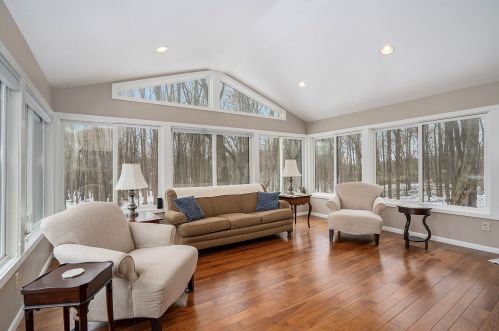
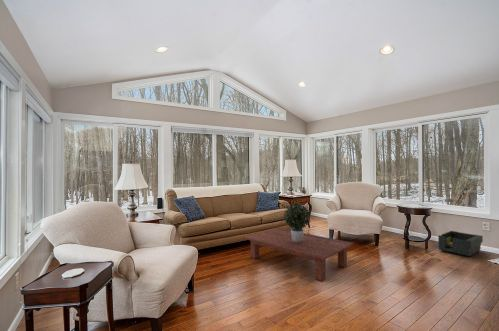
+ storage bin (460, 243)
+ coffee table (296, 250)
+ potted plant (297, 222)
